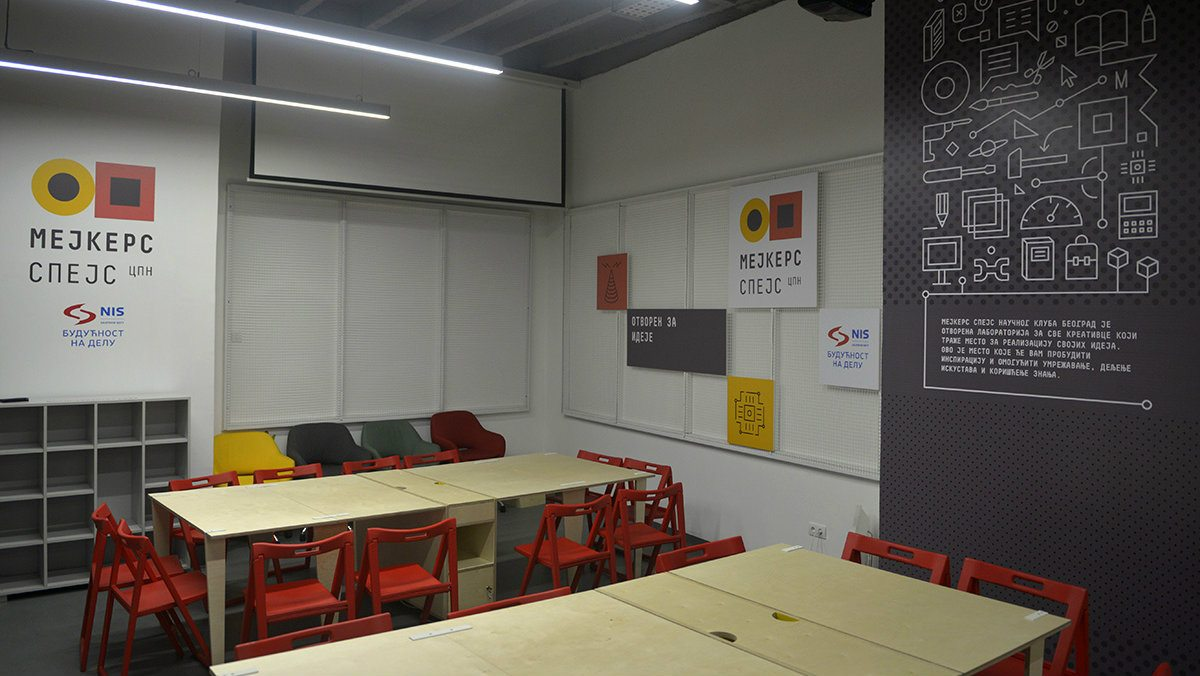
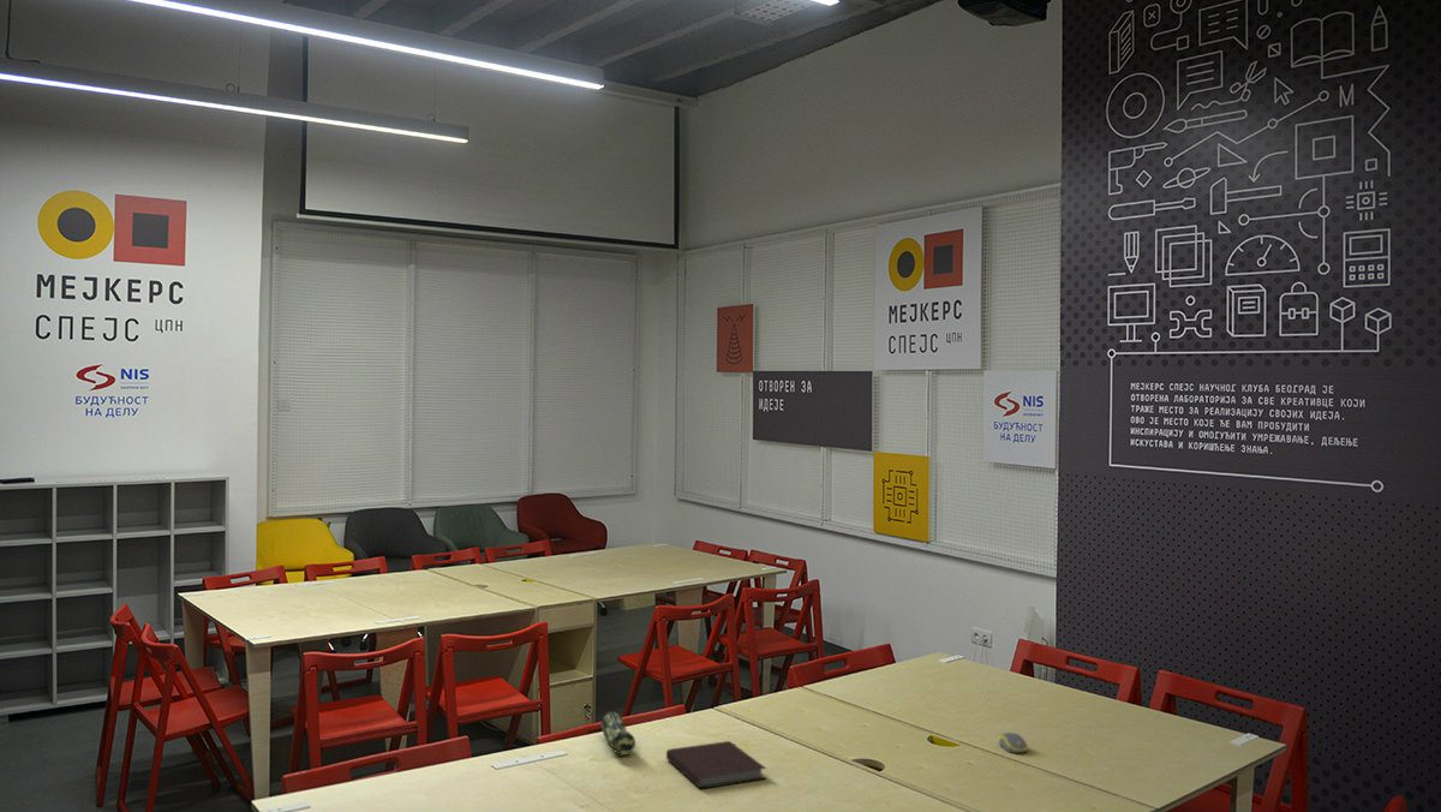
+ computer mouse (1012, 741)
+ pencil case (617, 734)
+ notebook (714, 763)
